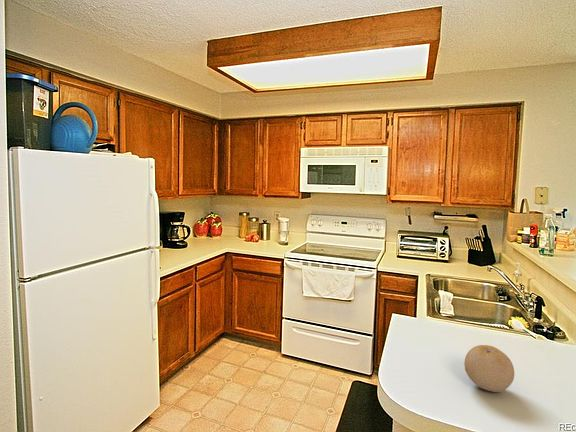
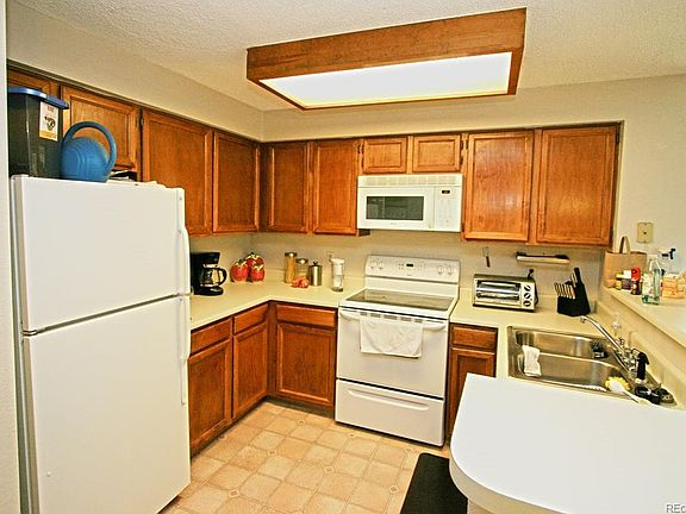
- fruit (488, 368)
